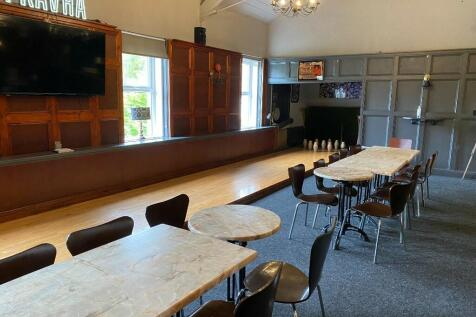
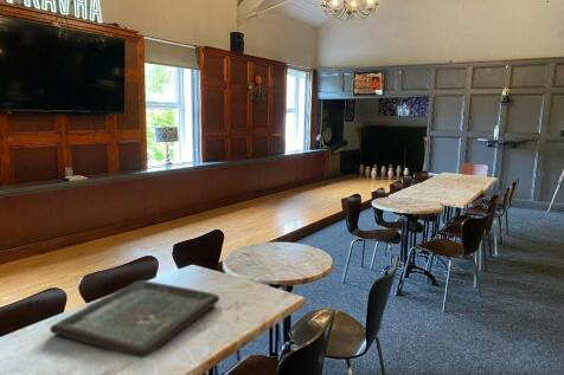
+ board game (141, 311)
